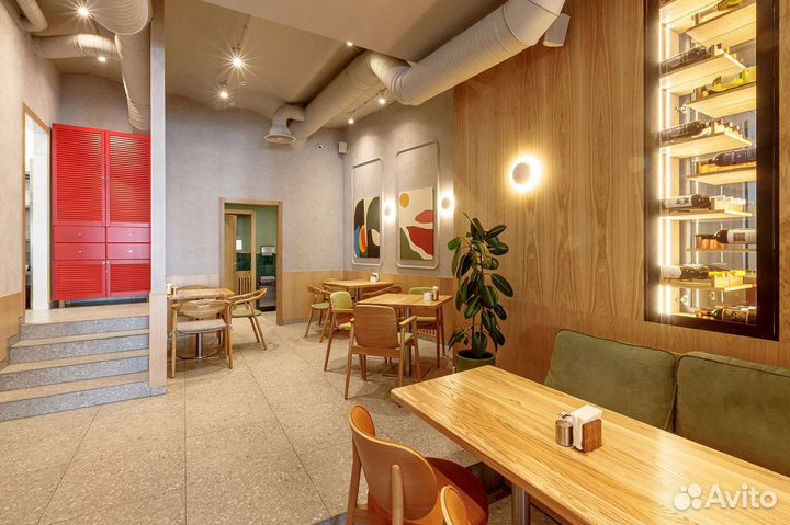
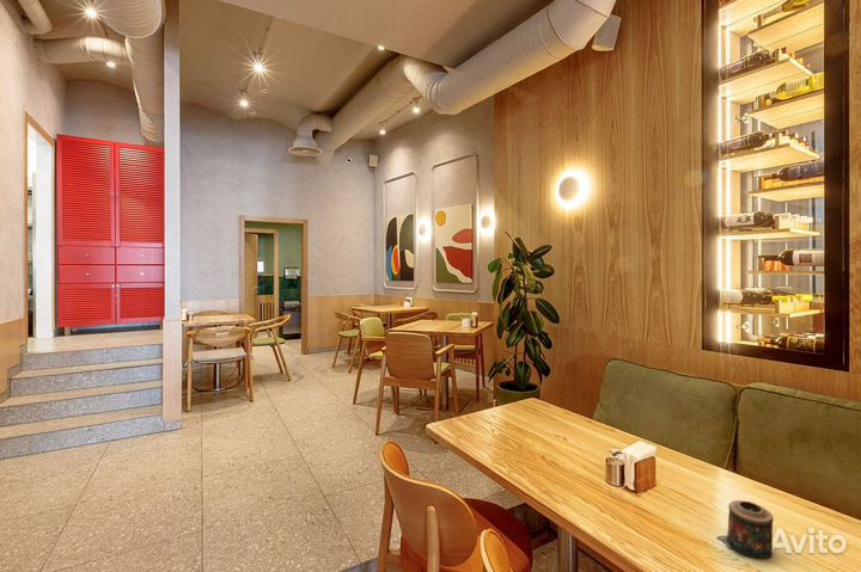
+ candle (743, 524)
